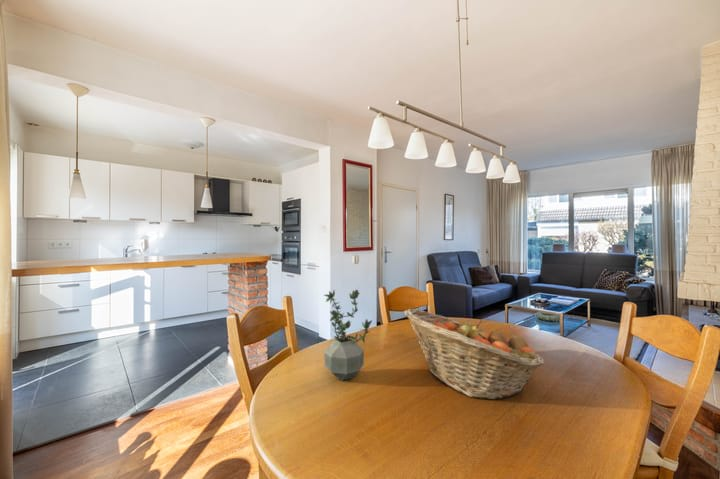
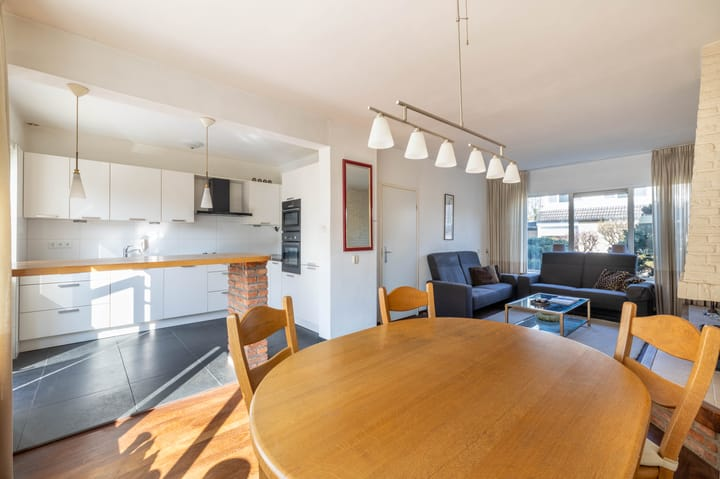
- potted plant (345, 333)
- fruit basket (466, 344)
